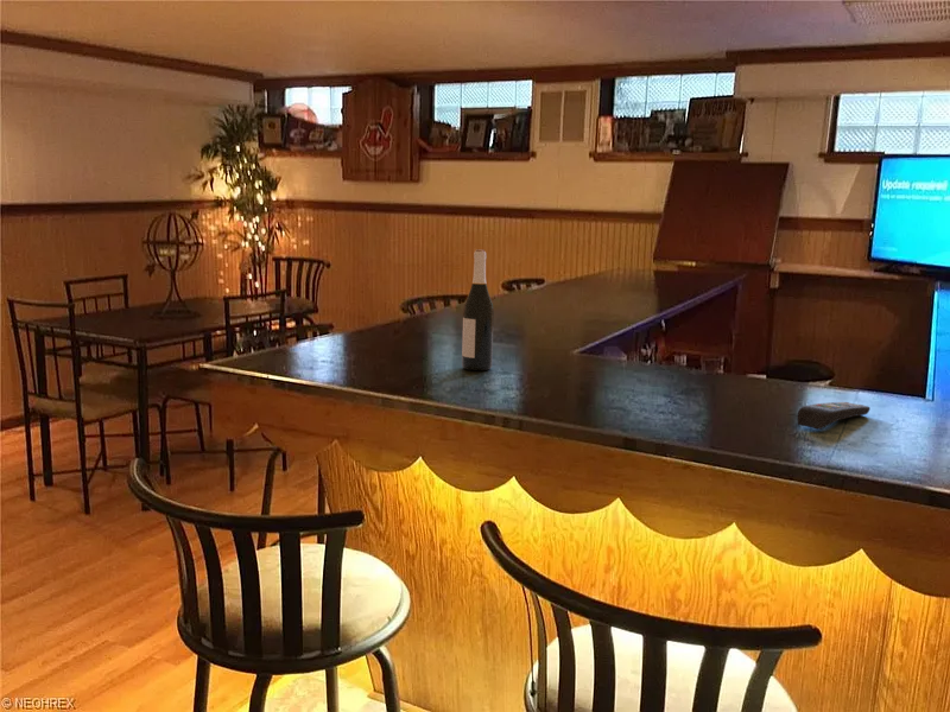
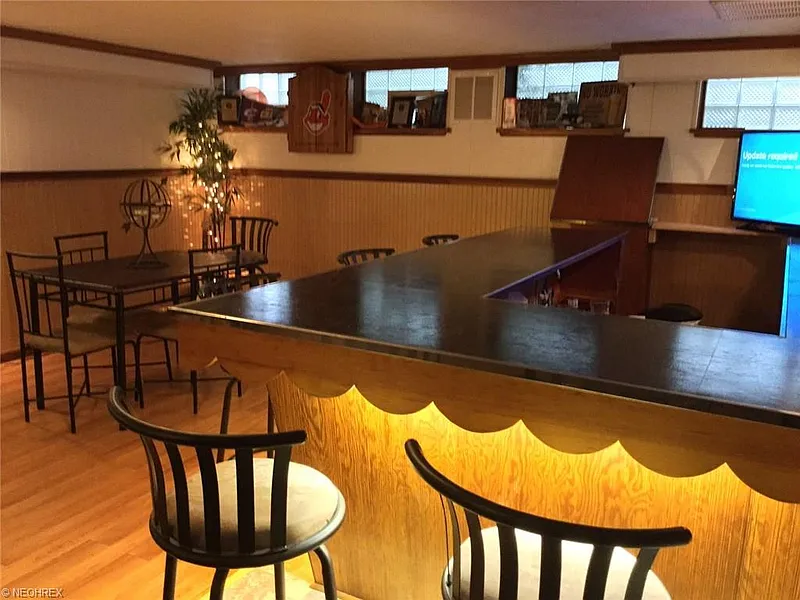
- remote control (834, 412)
- wine bottle (477, 309)
